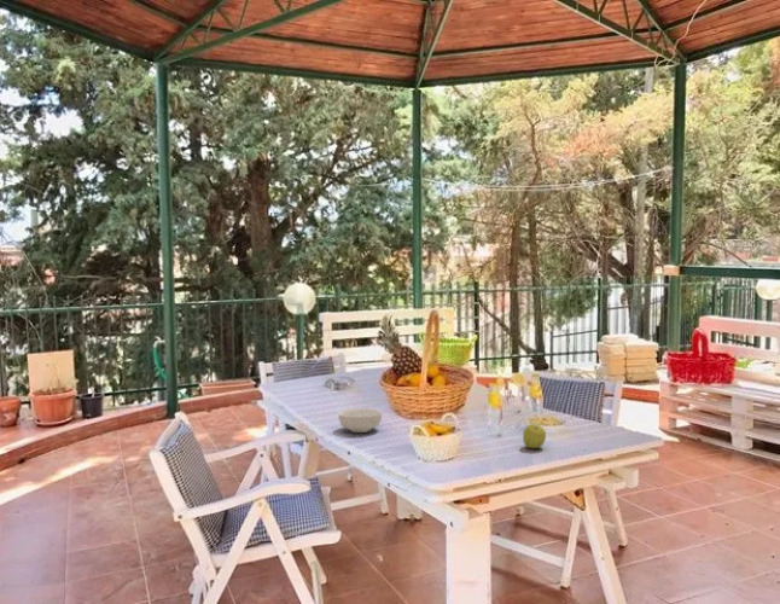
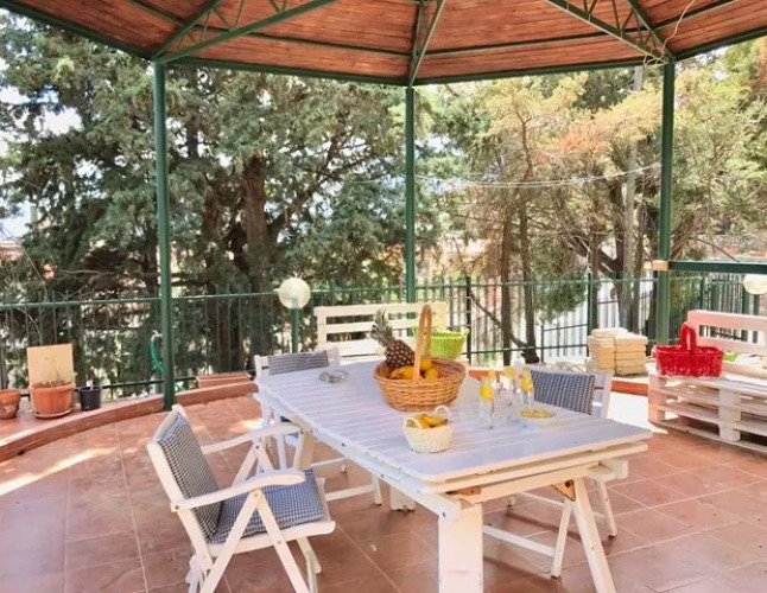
- apple (534, 436)
- cereal bowl (360, 420)
